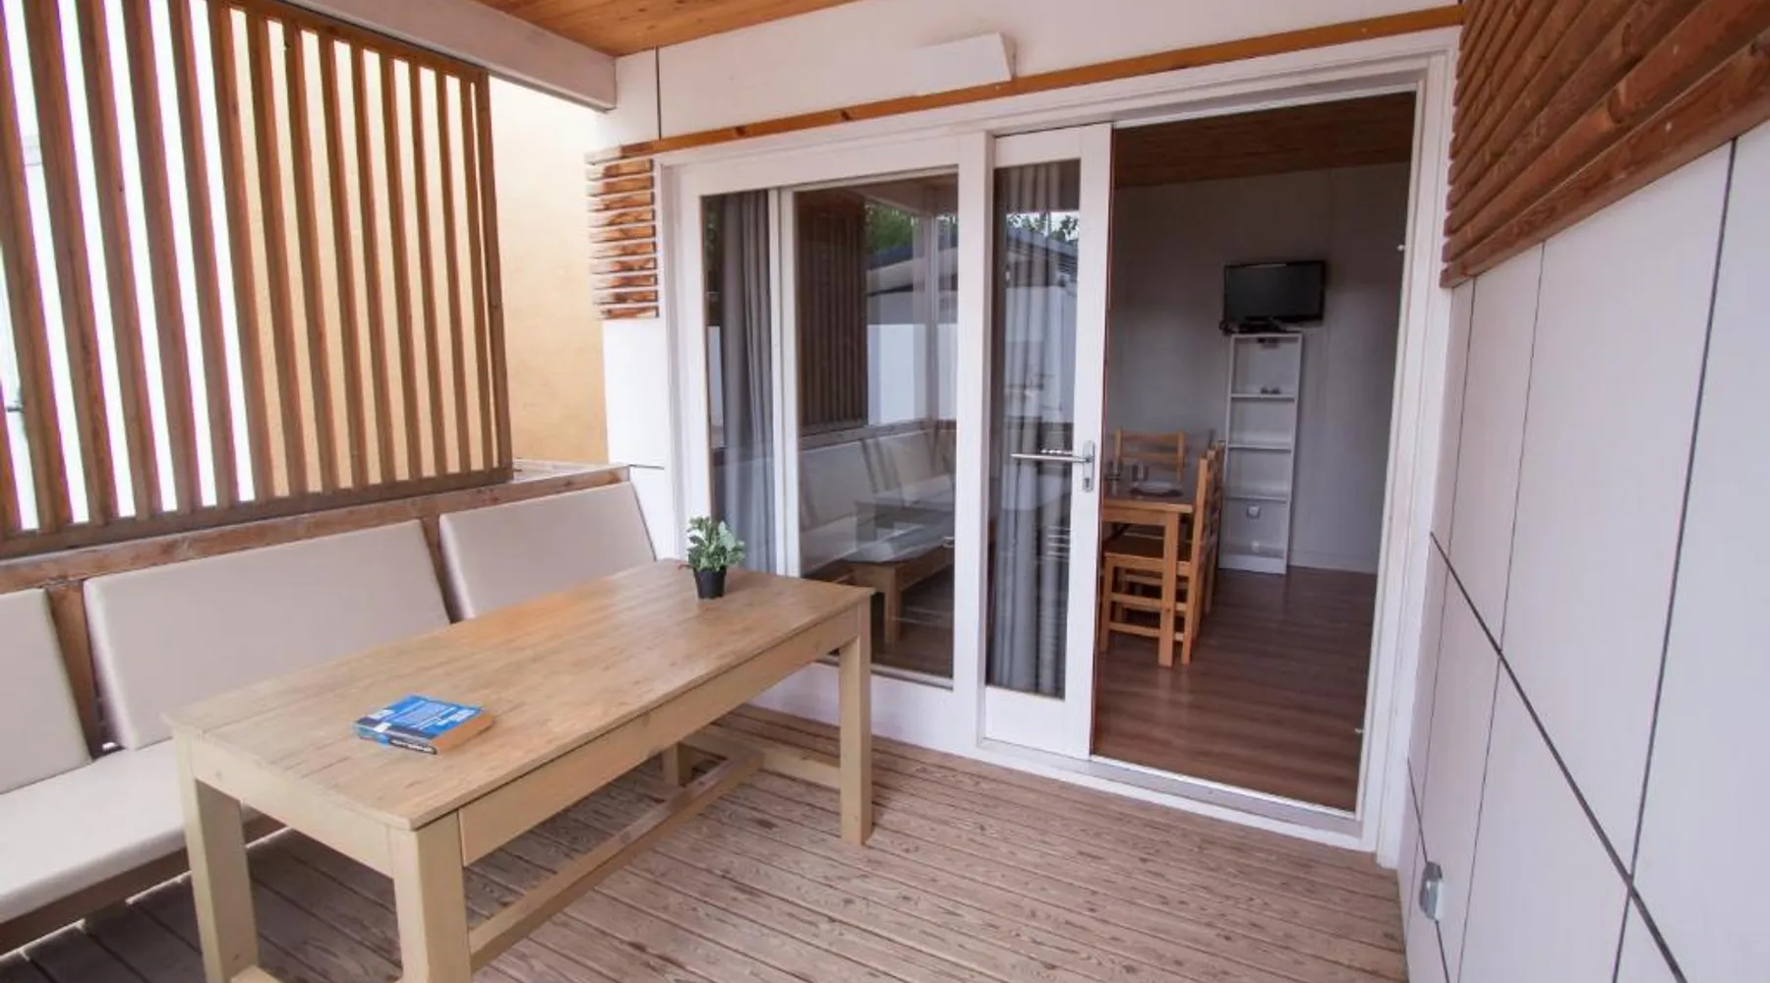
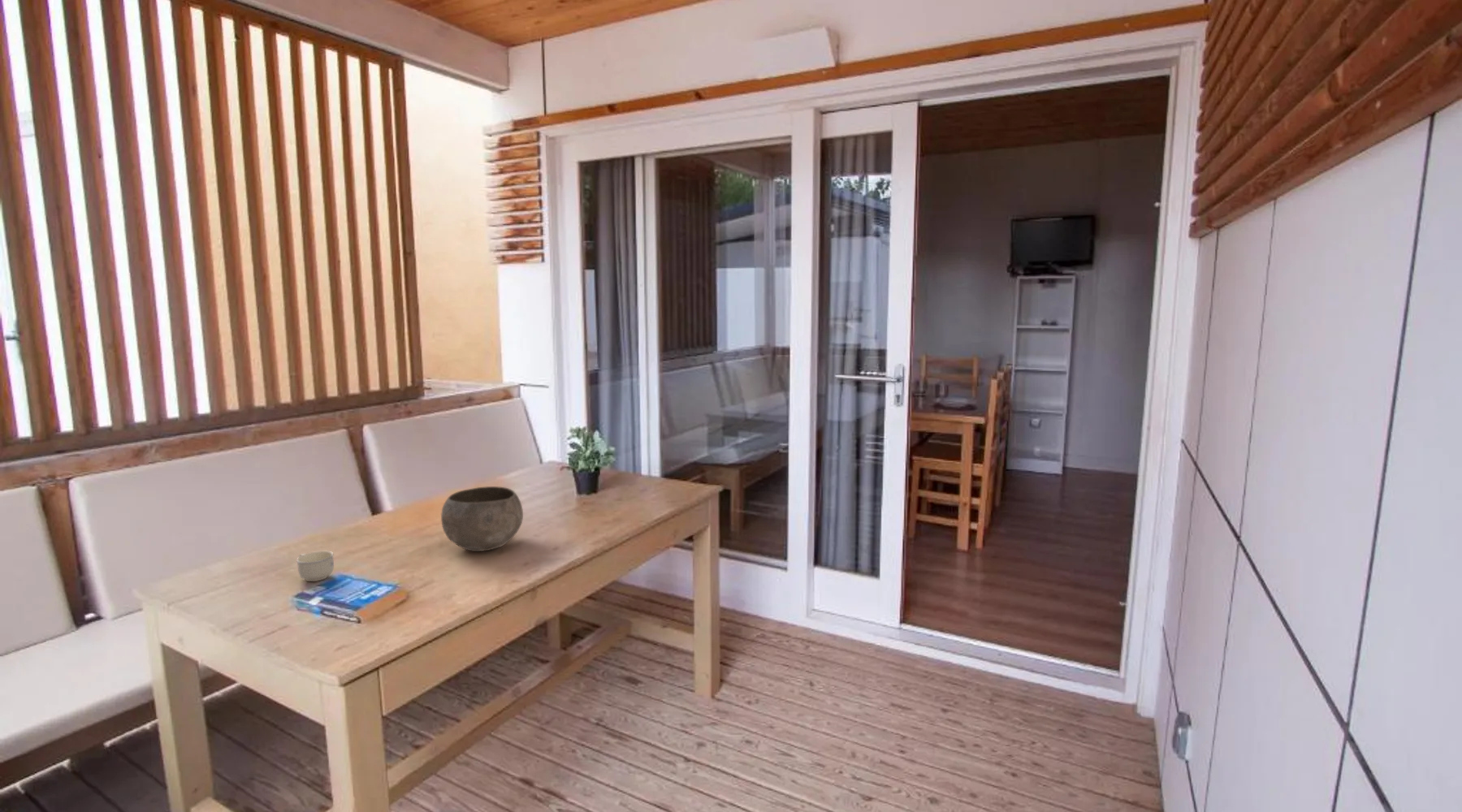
+ cup (314, 566)
+ bowl (483, 520)
